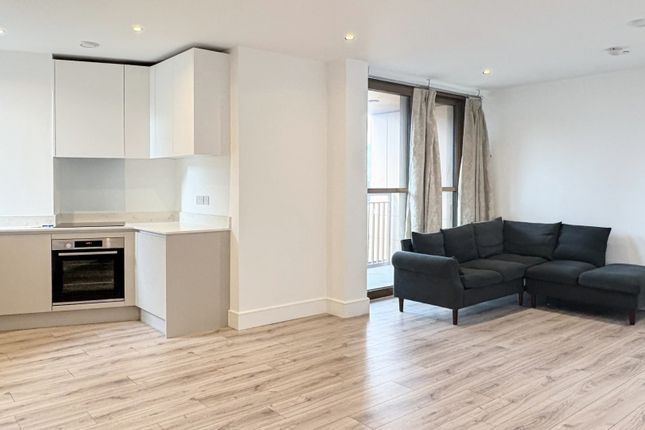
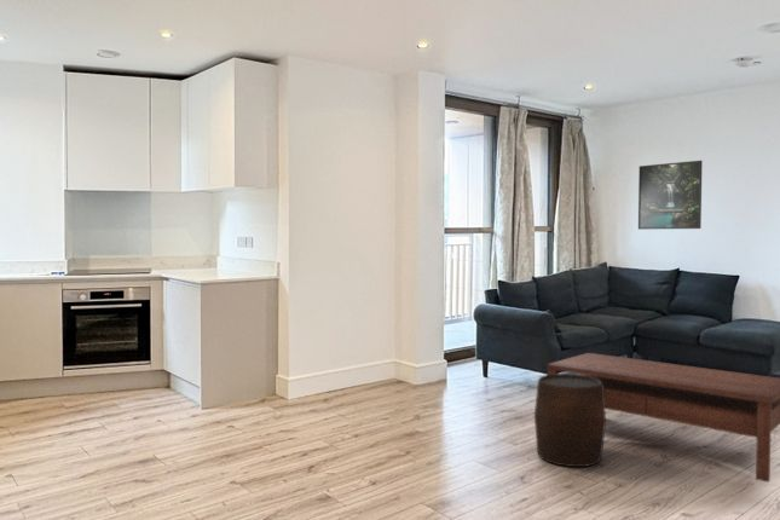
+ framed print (669, 196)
+ coffee table (664, 406)
+ stool (568, 418)
